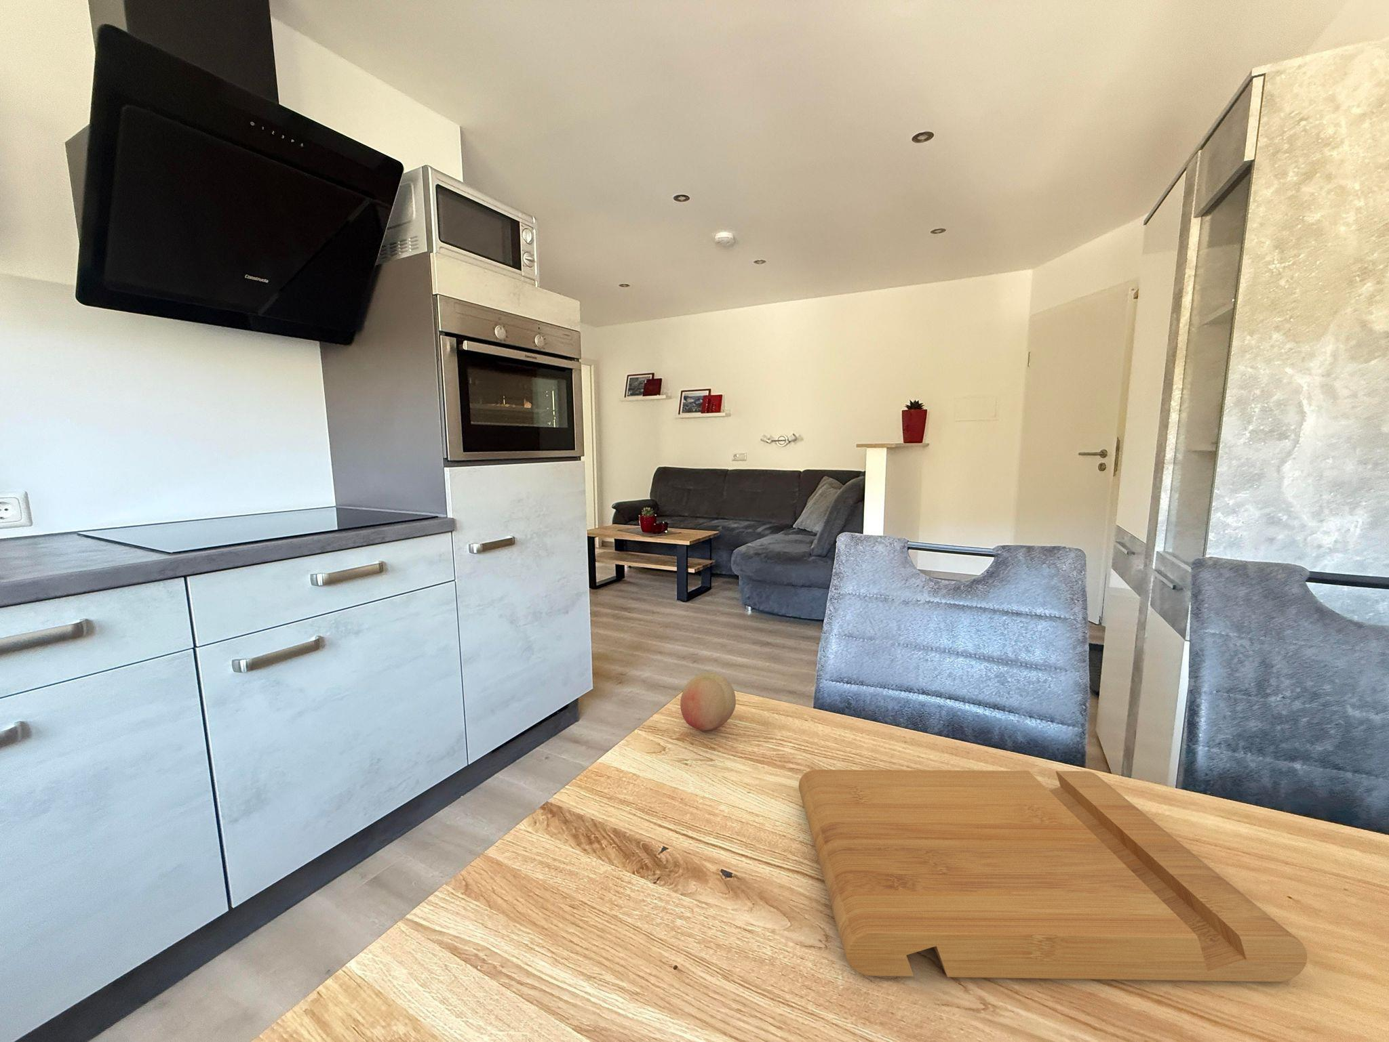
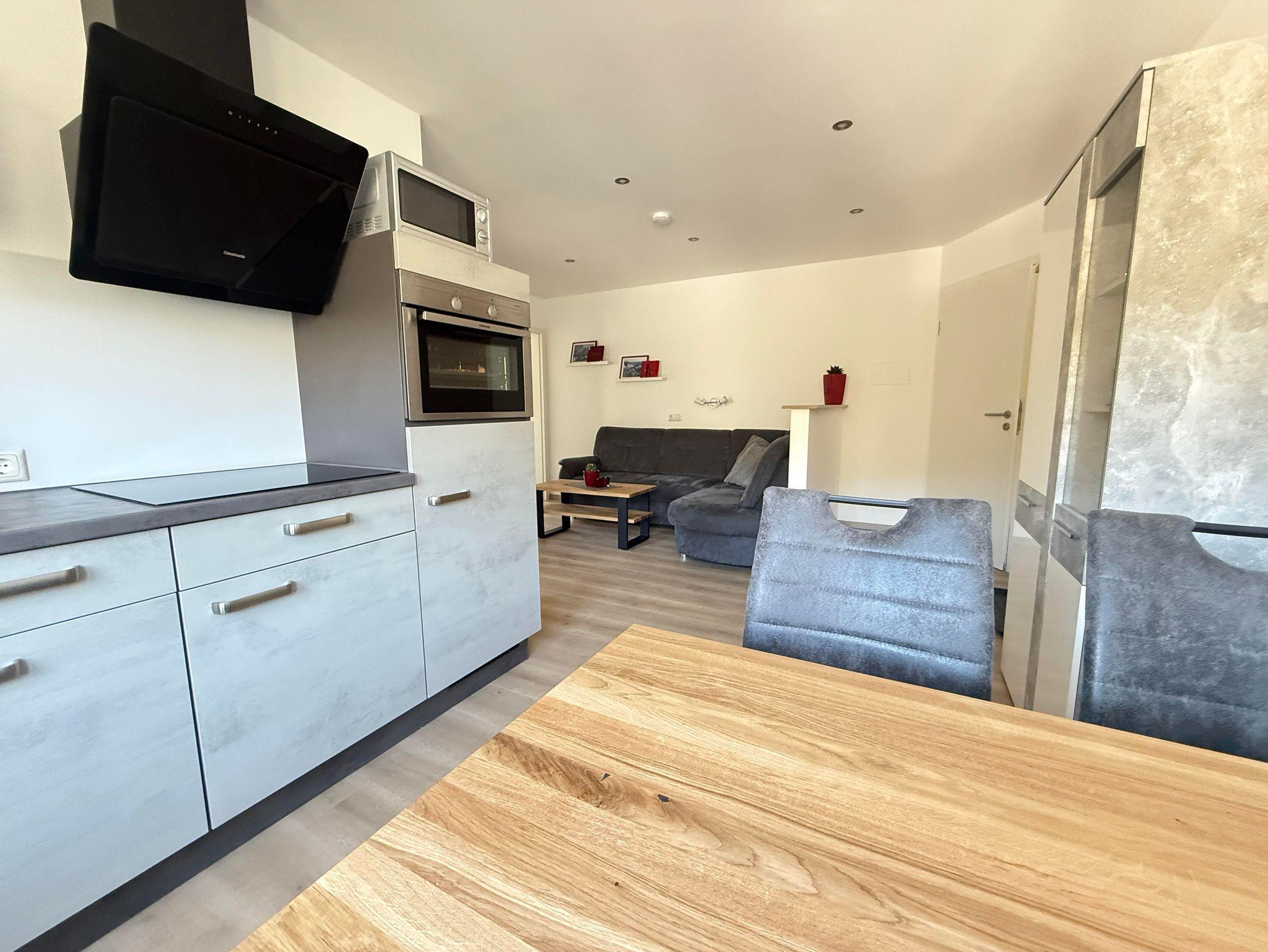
- cutting board (998, 854)
- fruit (708, 703)
